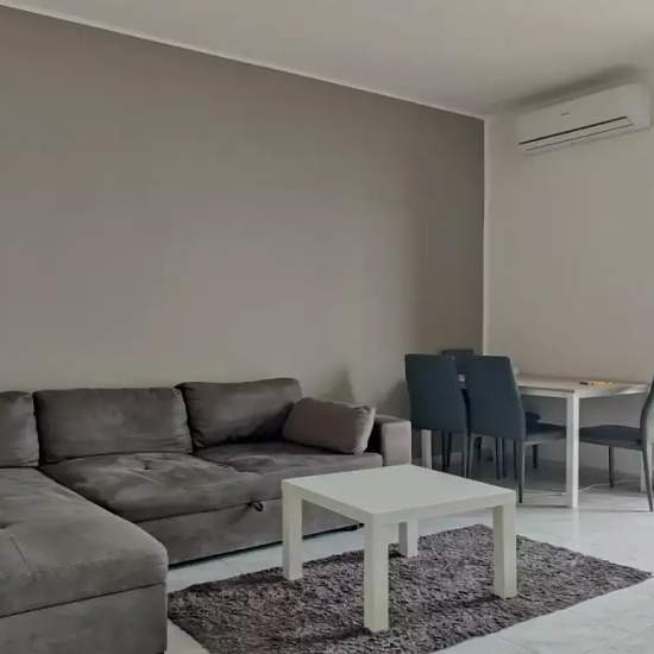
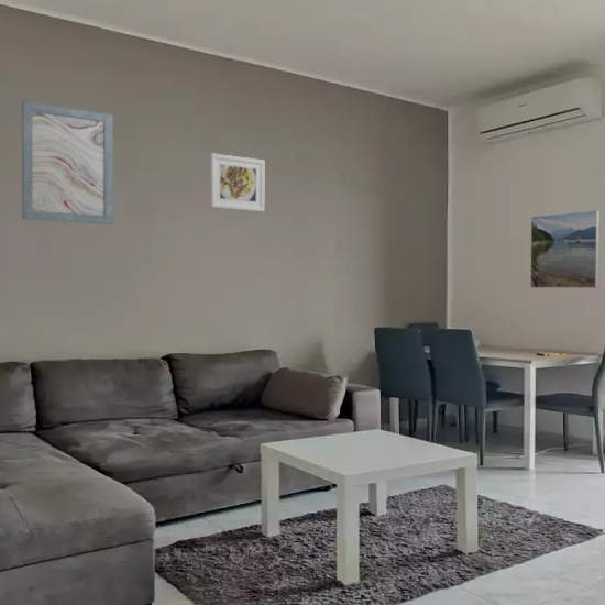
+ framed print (563, 251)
+ wall art (68, 165)
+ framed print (238, 183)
